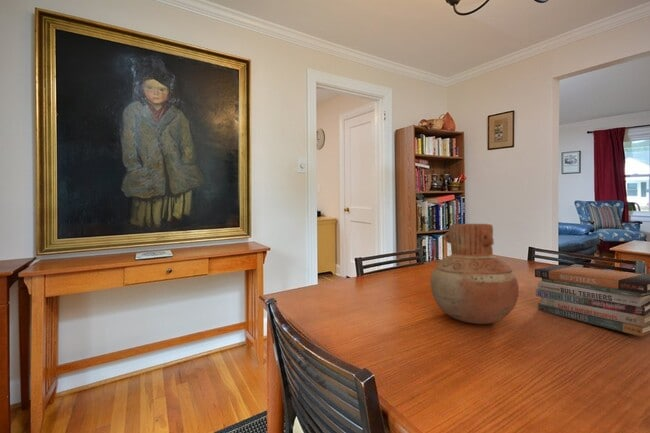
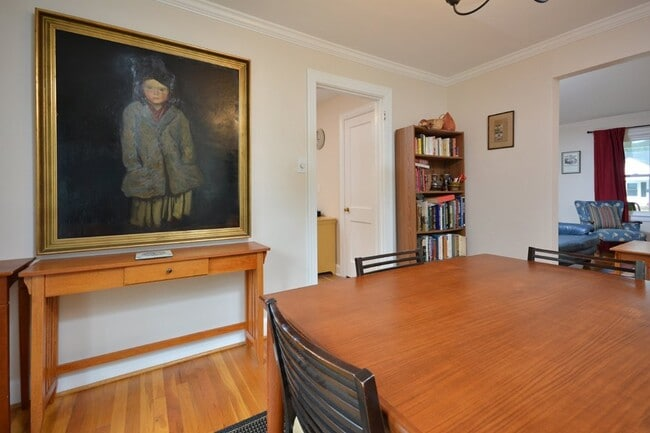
- book stack (595, 295)
- vase (471, 271)
